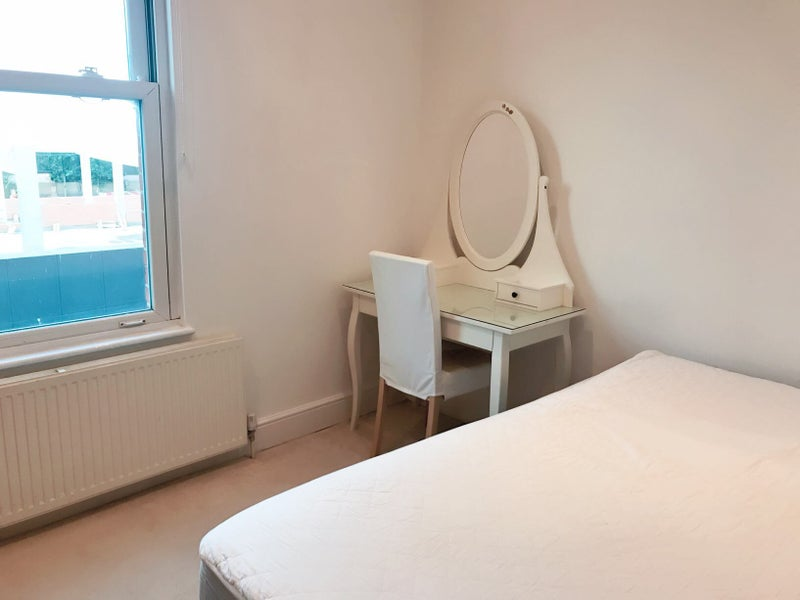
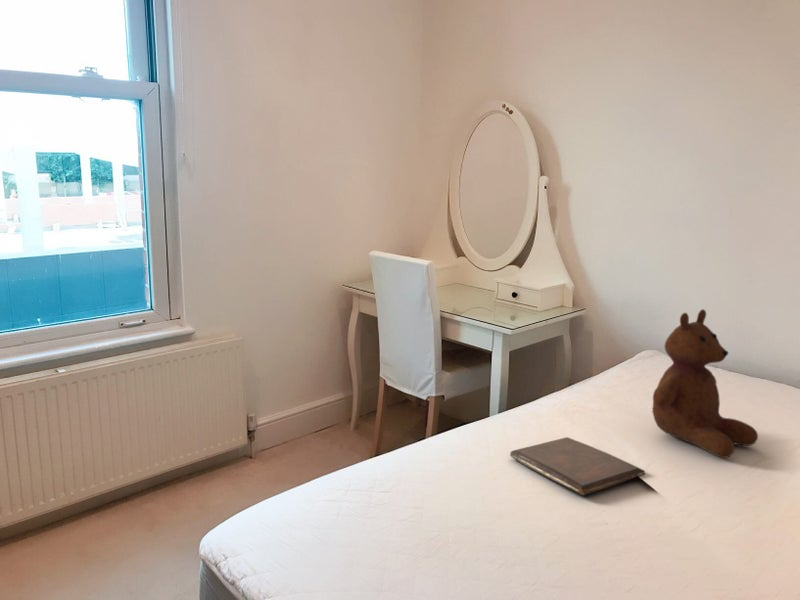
+ teddy bear (706, 378)
+ book (574, 462)
